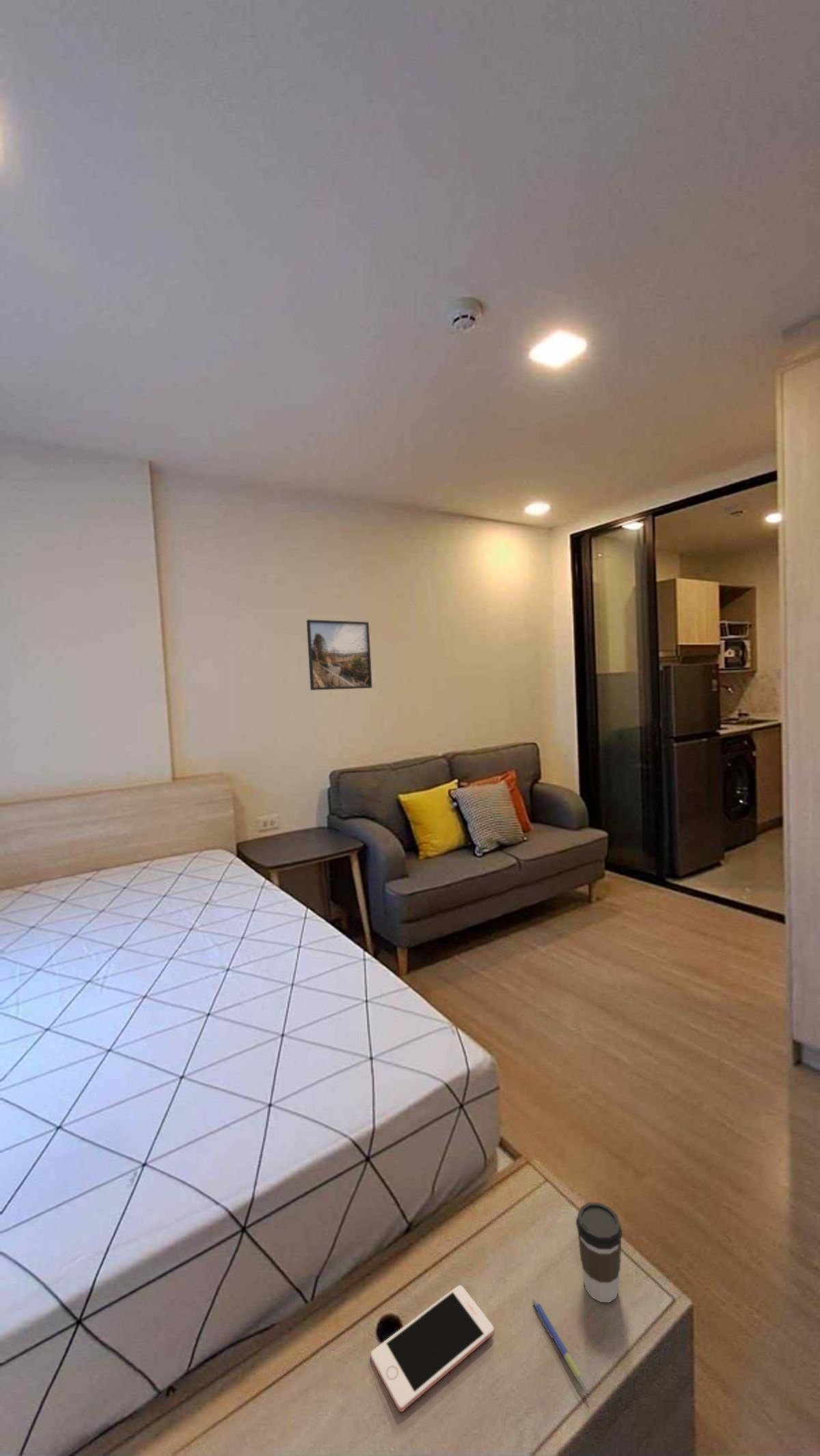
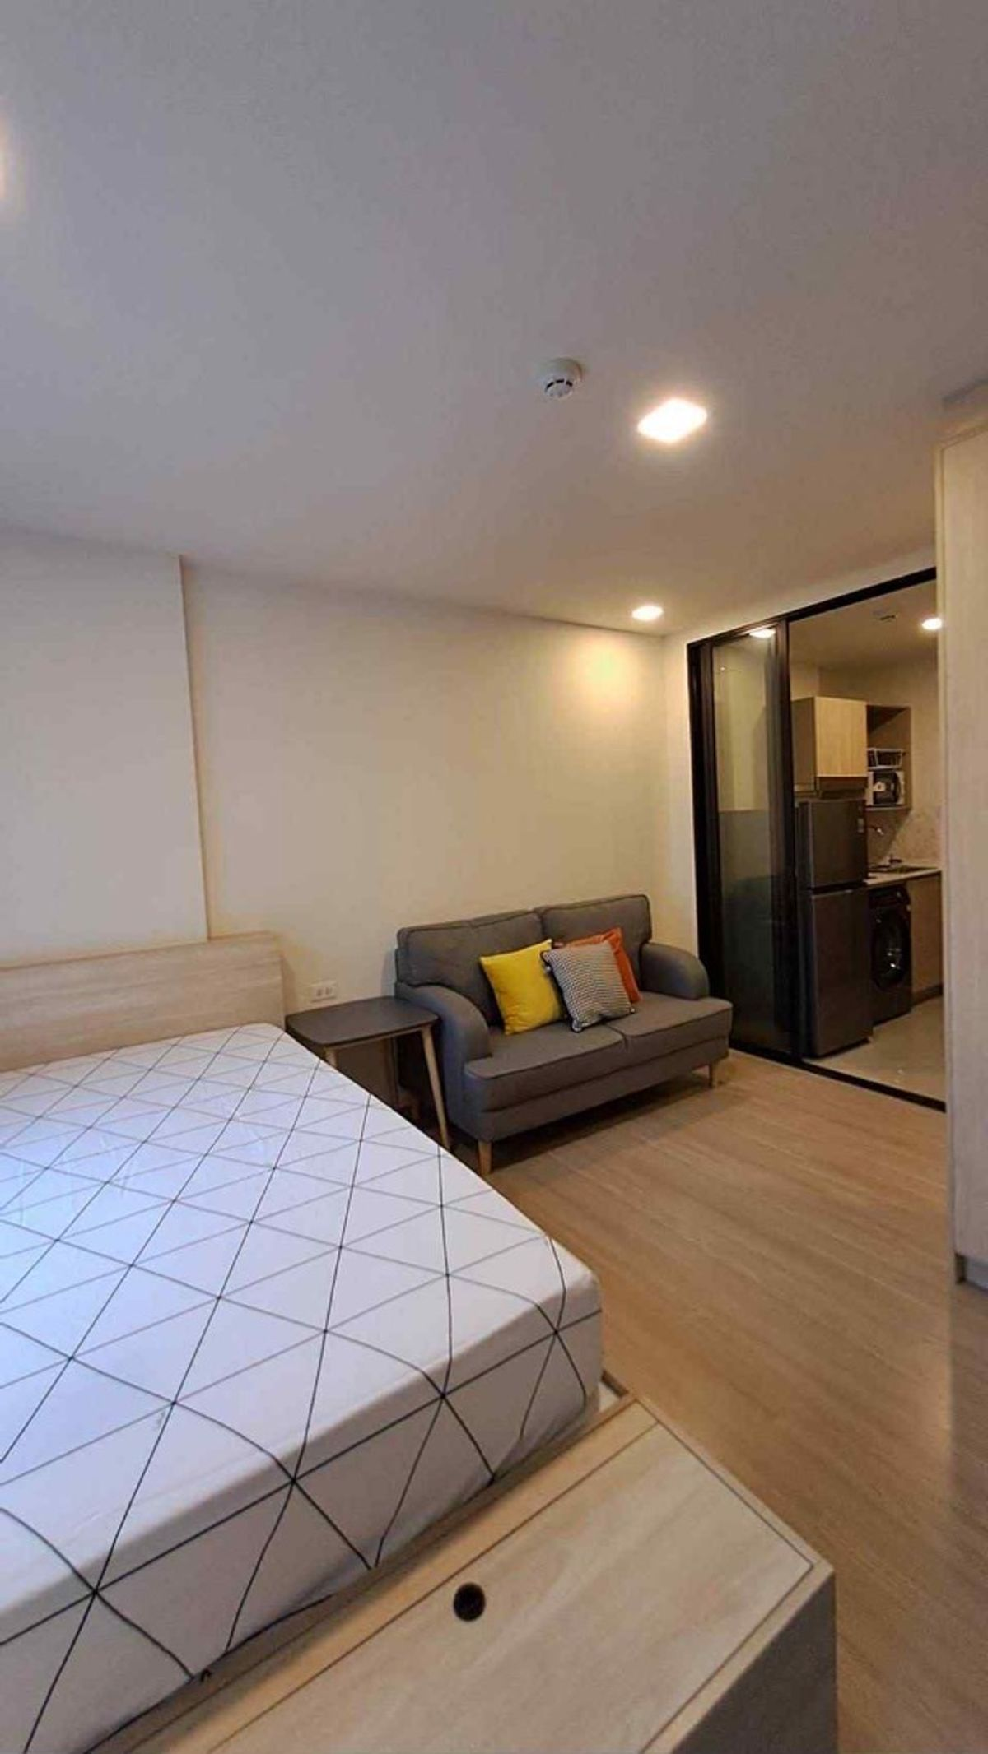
- cell phone (433, 1343)
- coffee cup (599, 1252)
- pen (560, 1343)
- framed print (340, 655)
